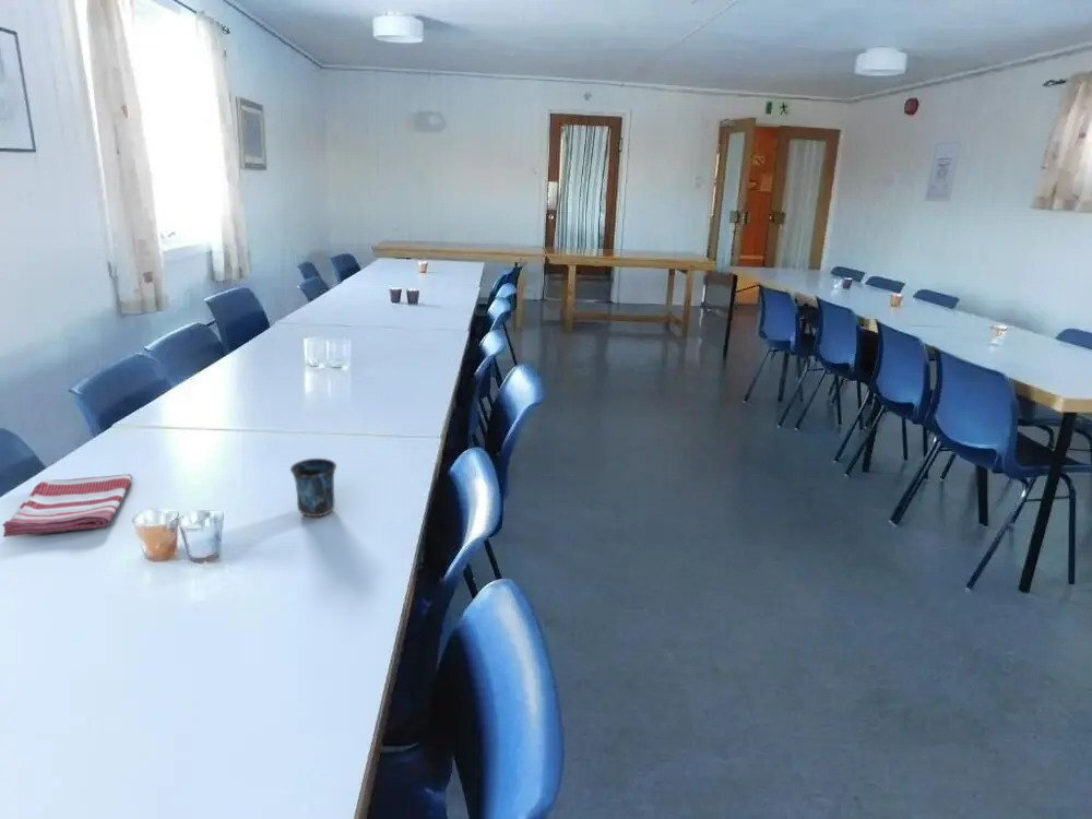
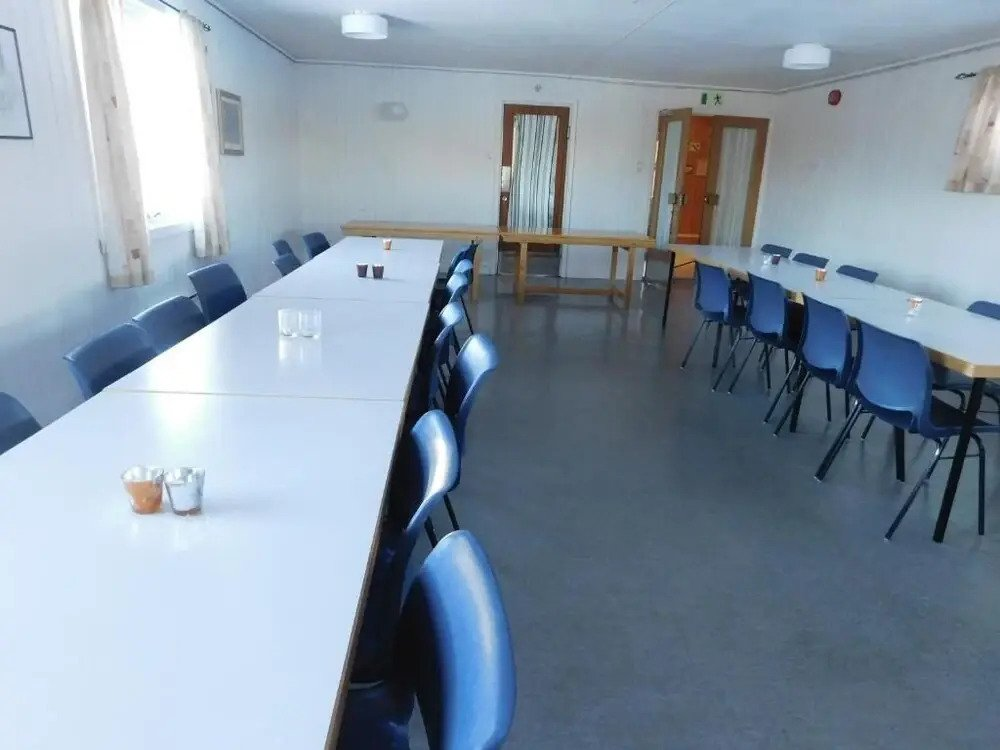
- mug (313, 491)
- dish towel (73, 500)
- wall art (941, 170)
